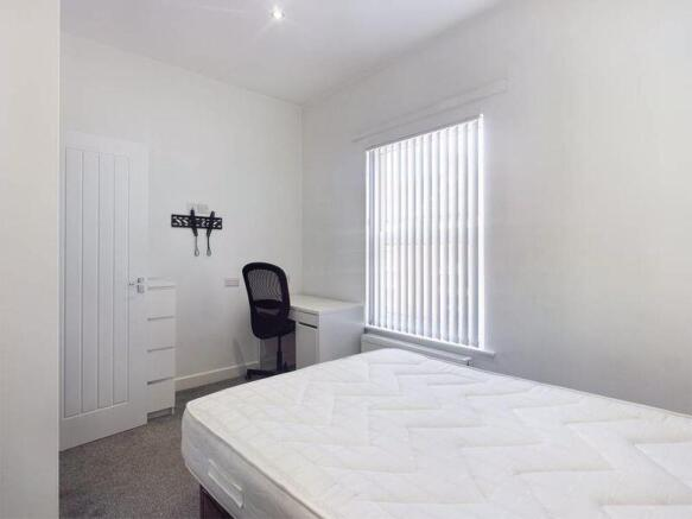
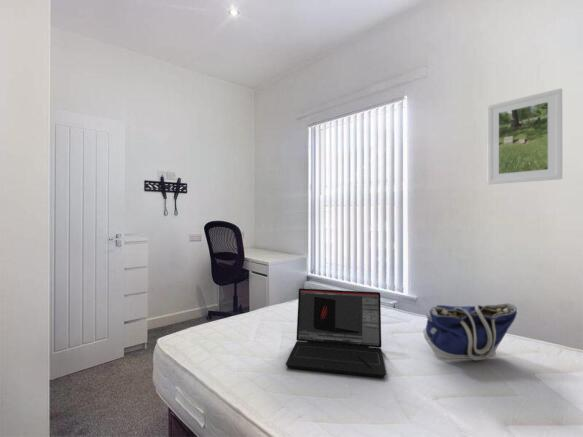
+ tote bag (464, 328)
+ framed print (522, 139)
+ laptop (336, 327)
